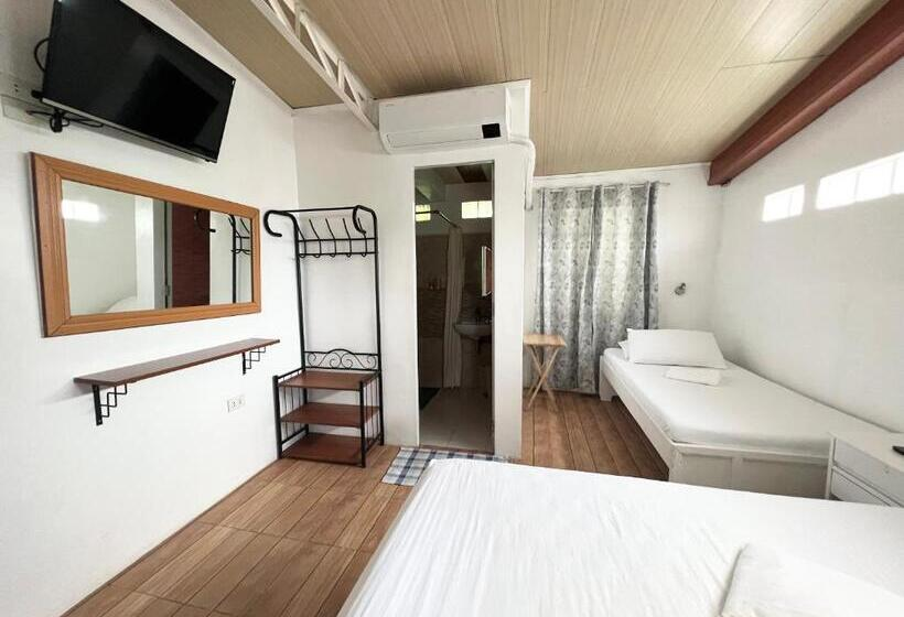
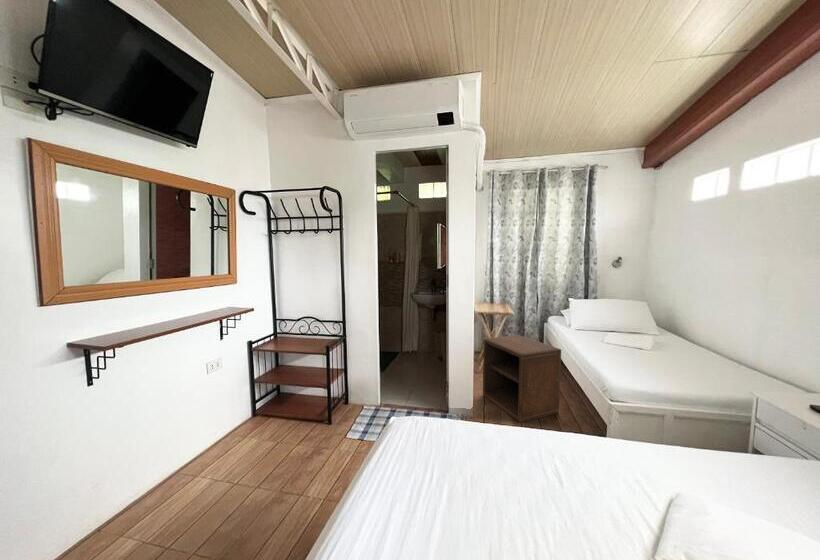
+ nightstand (519, 373)
